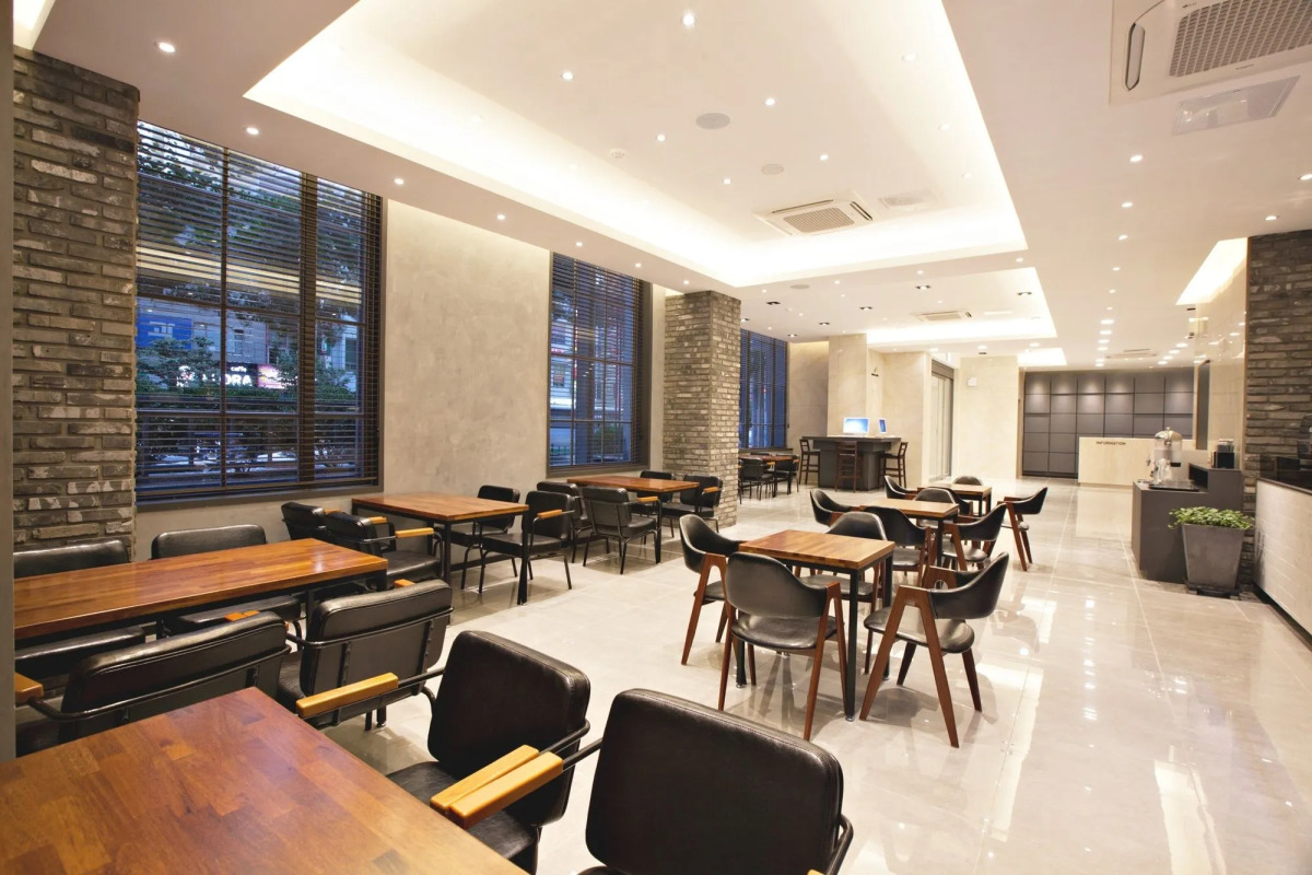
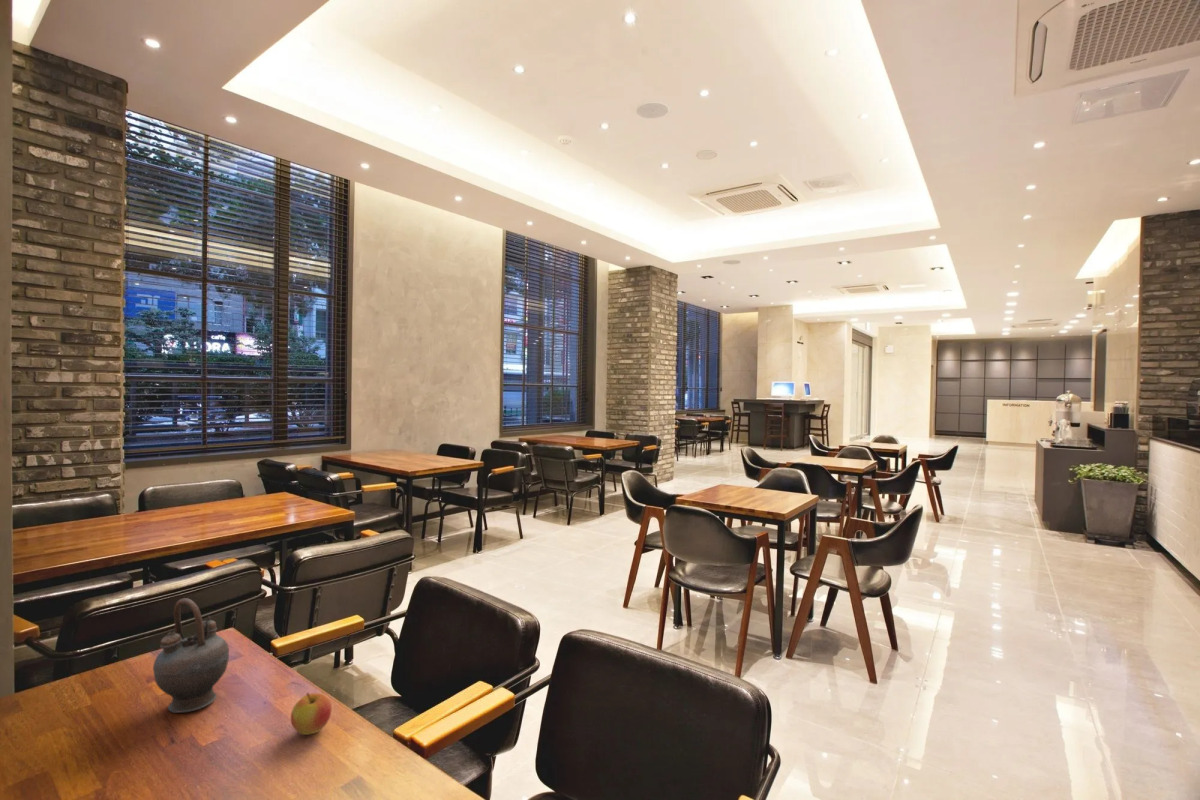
+ teapot (188, 648)
+ apple (311, 710)
